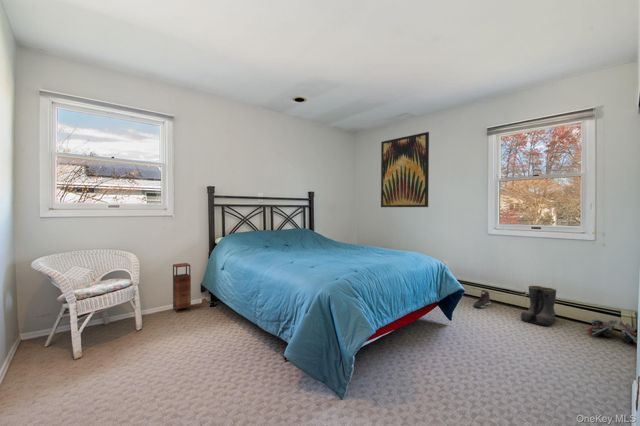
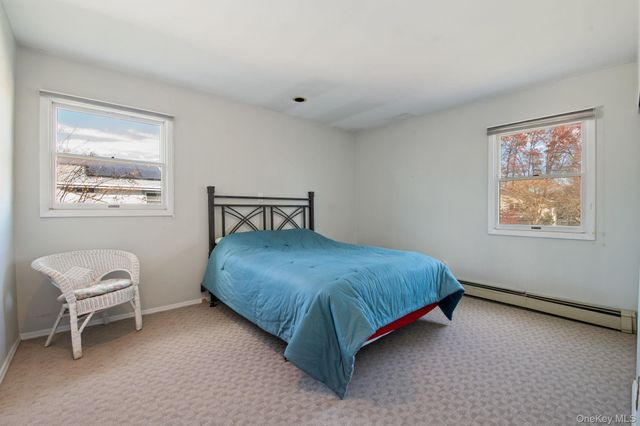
- boots (538, 304)
- wall art (403, 172)
- storage cabinet (181, 286)
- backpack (613, 330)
- sneaker (481, 297)
